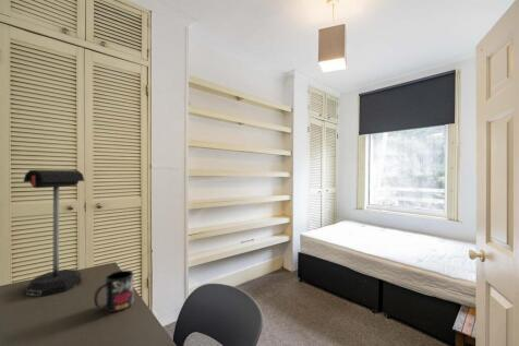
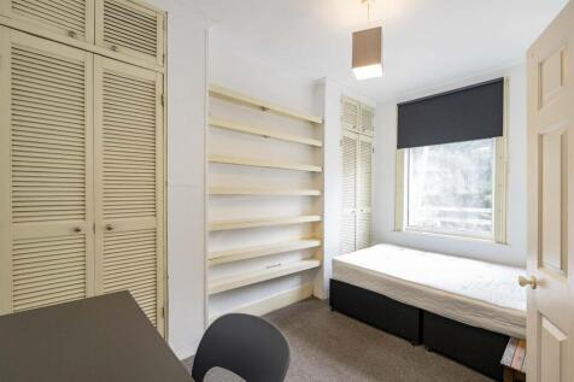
- mug (113, 291)
- mailbox (56, 227)
